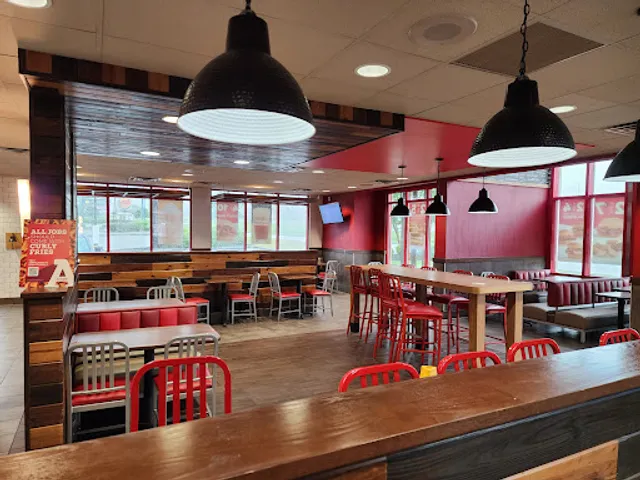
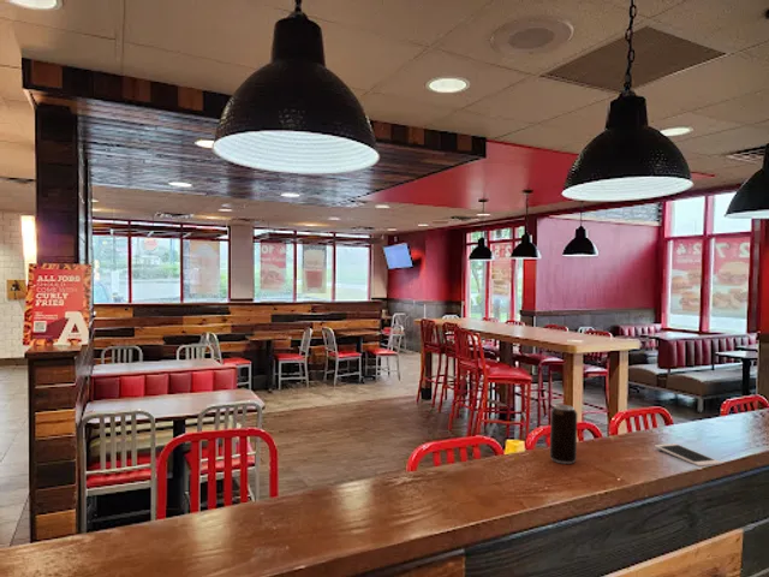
+ beverage can (564, 433)
+ cell phone (686, 454)
